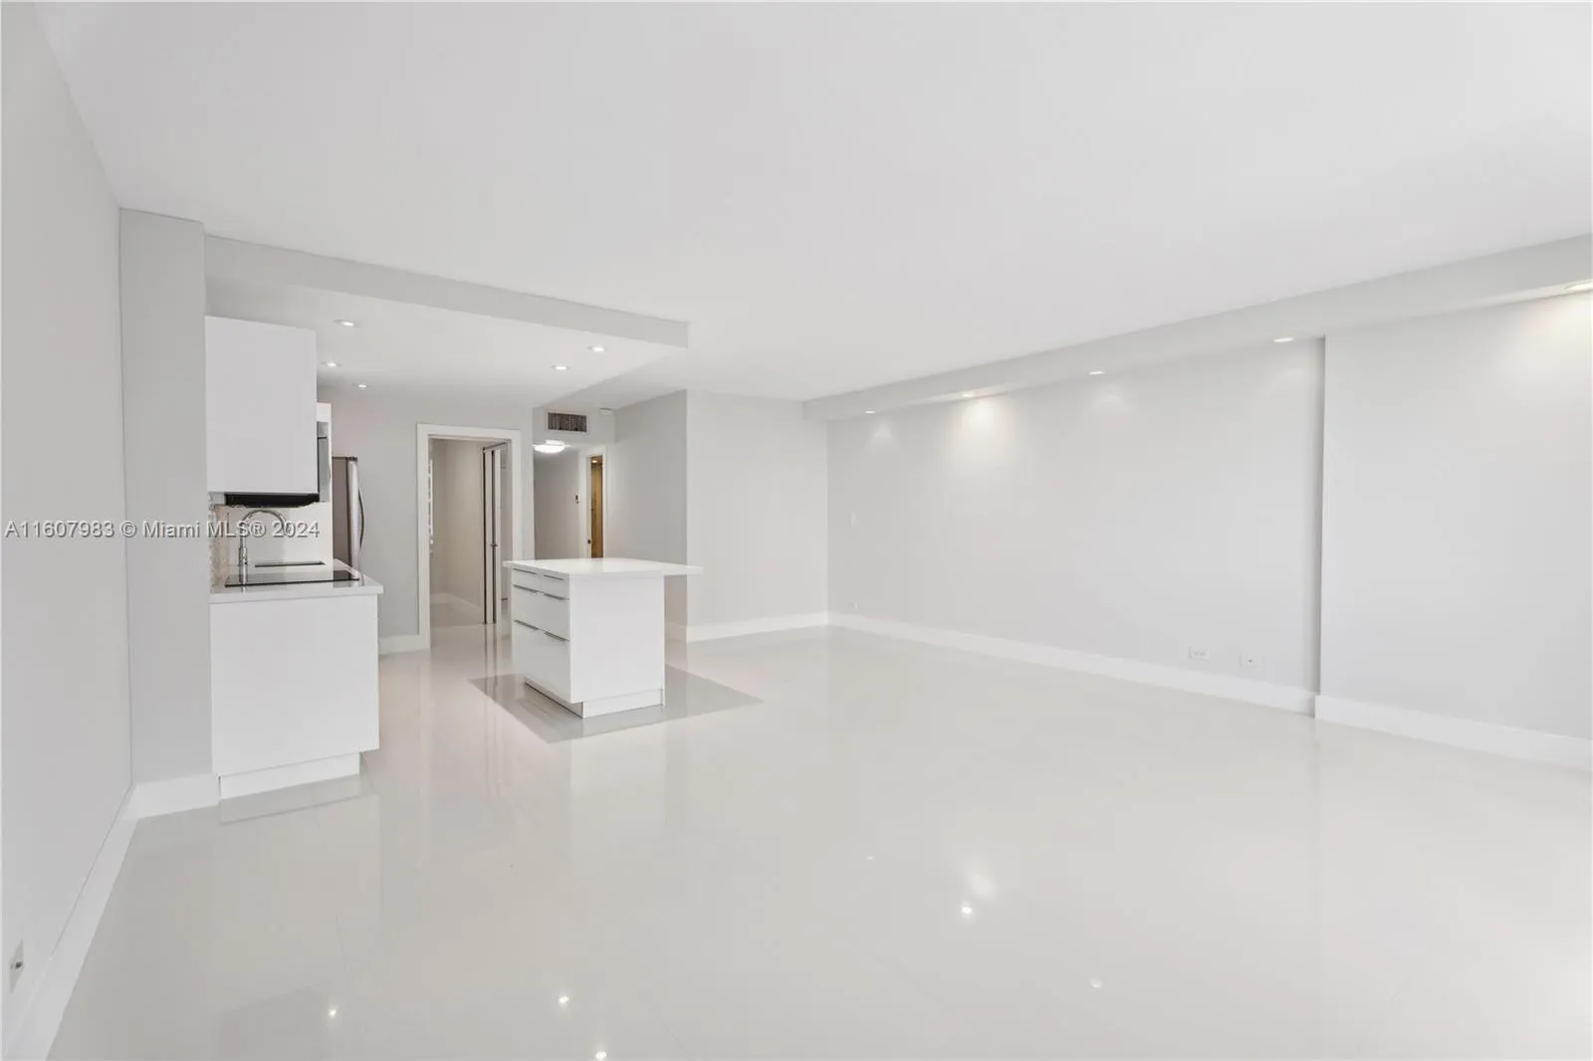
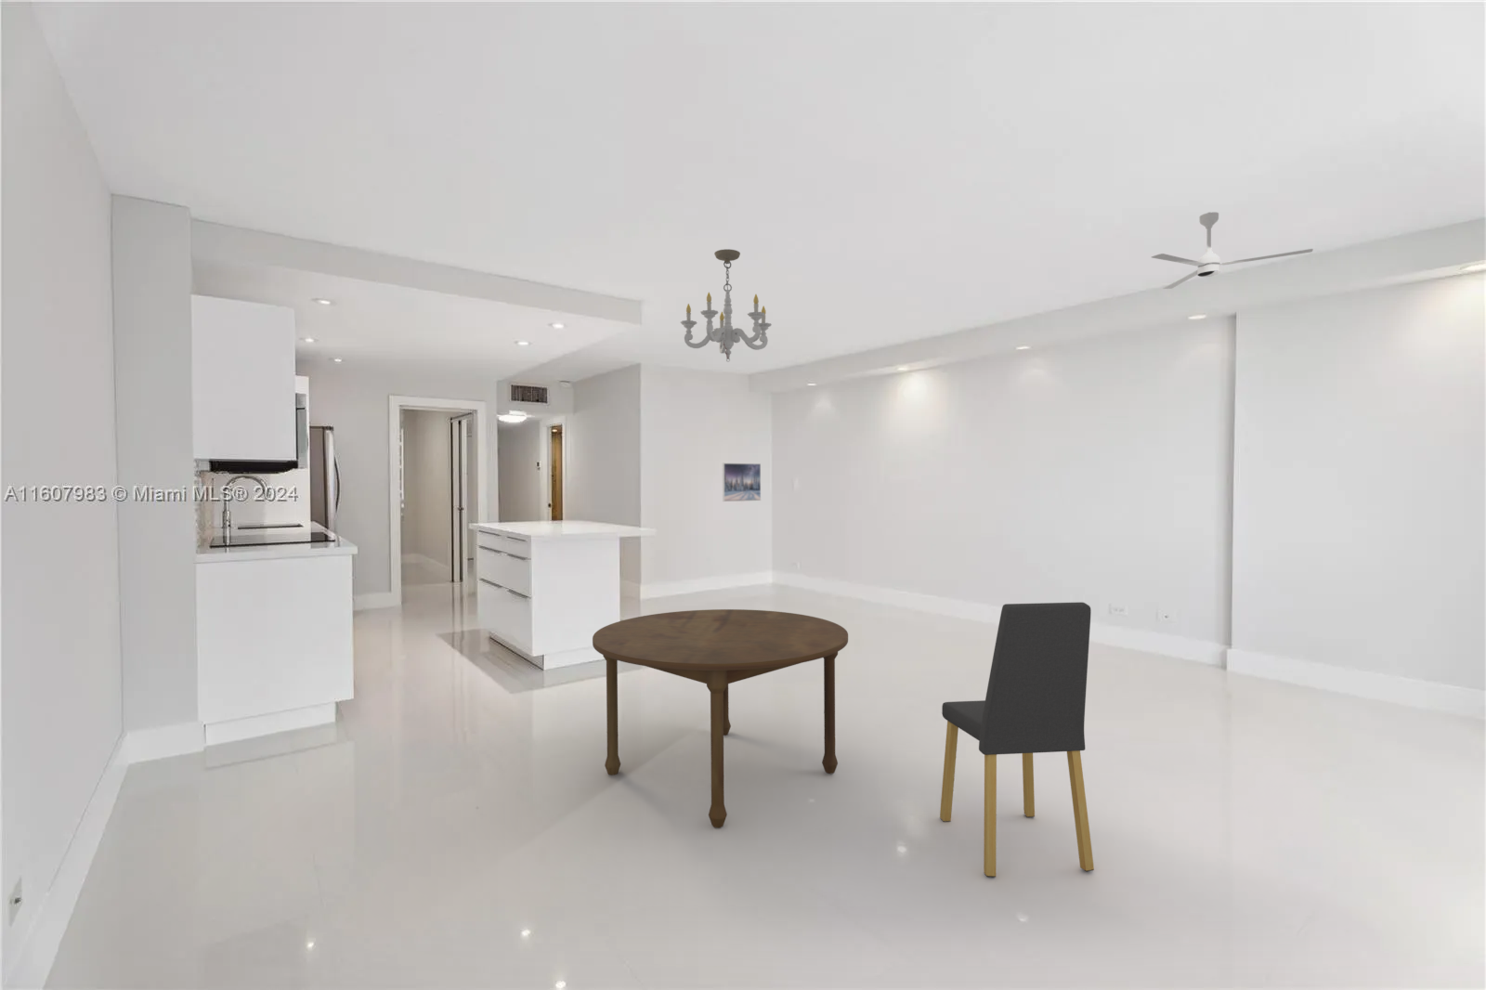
+ chandelier (726, 307)
+ dining chair (1011, 719)
+ dining table (720, 702)
+ ceiling fan (1216, 254)
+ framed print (741, 482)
